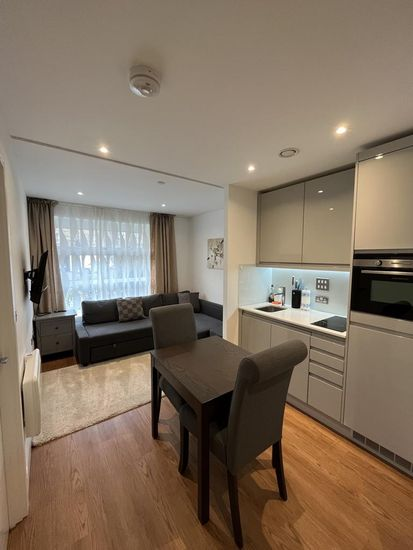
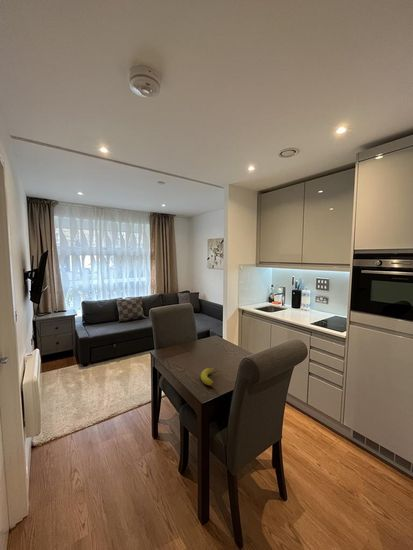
+ fruit (208, 378)
